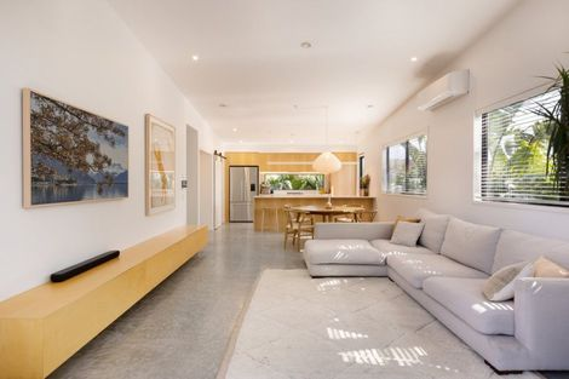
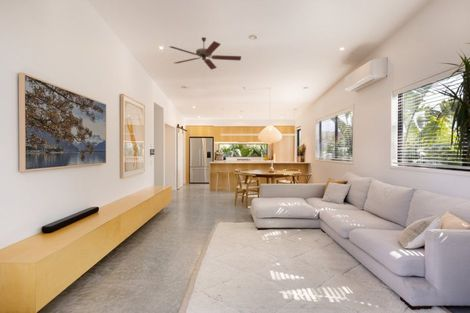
+ ceiling fan (206, 49)
